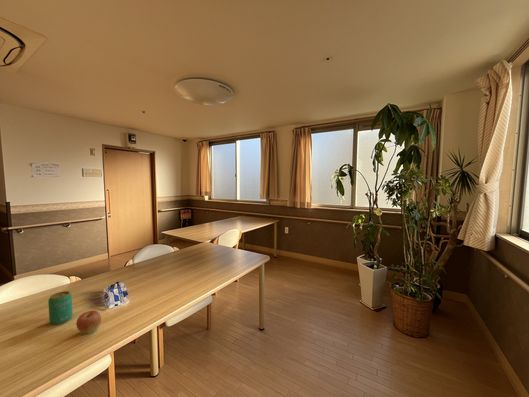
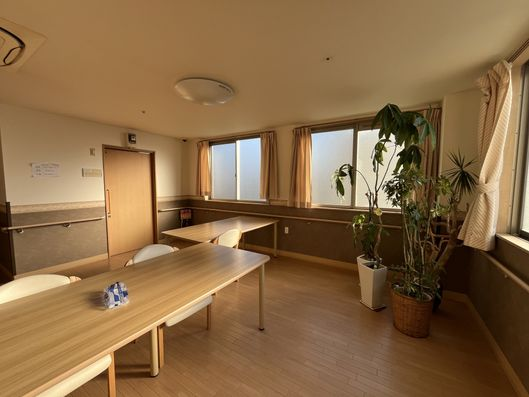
- beverage can (60, 307)
- apple (89, 322)
